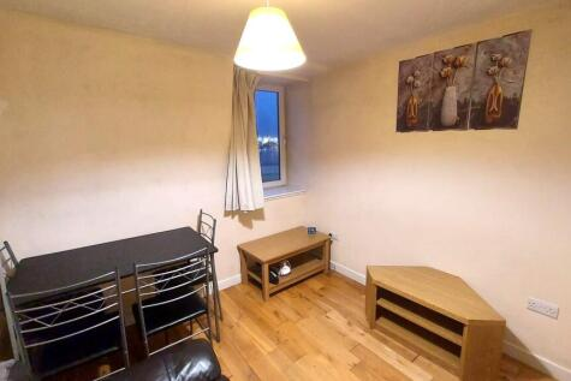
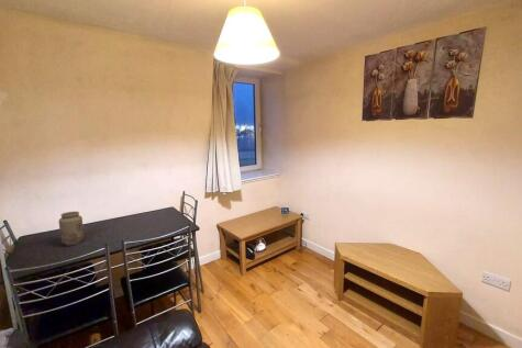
+ vase (71, 227)
